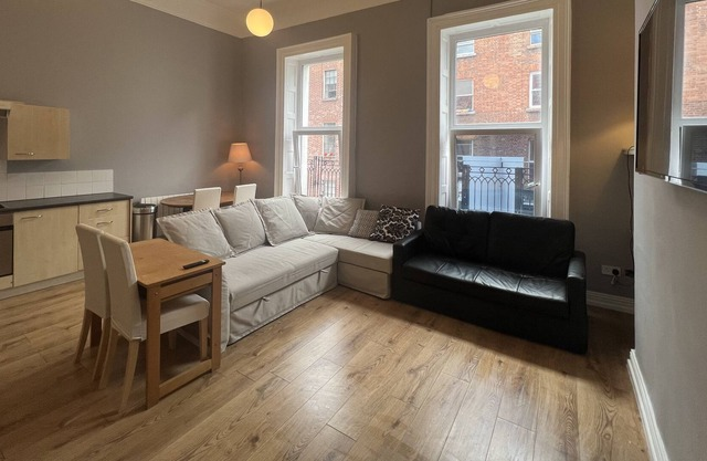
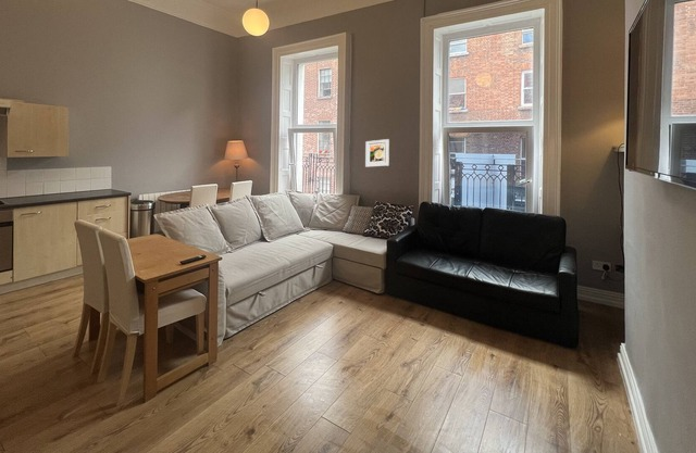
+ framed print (376, 153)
